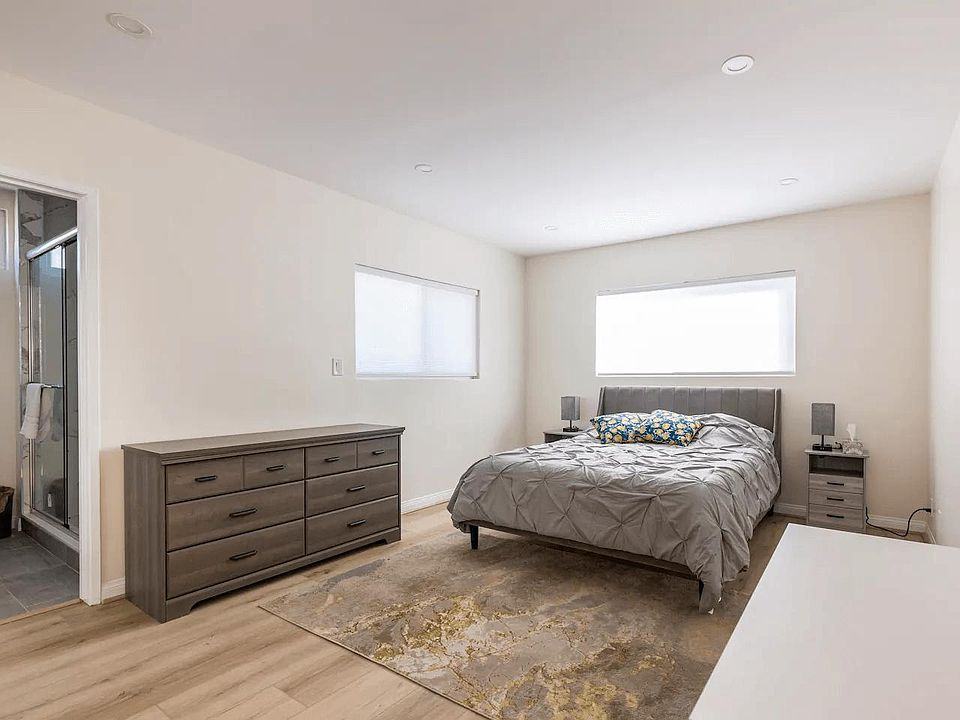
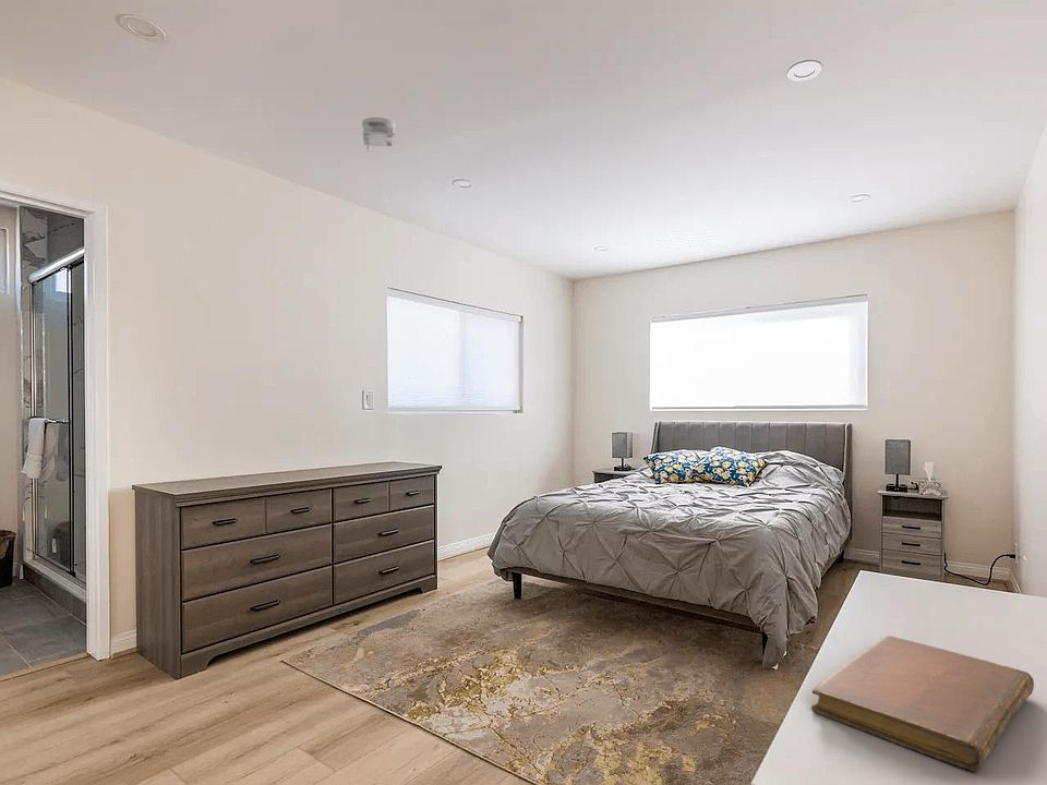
+ notebook (925, 691)
+ smoke detector (378, 137)
